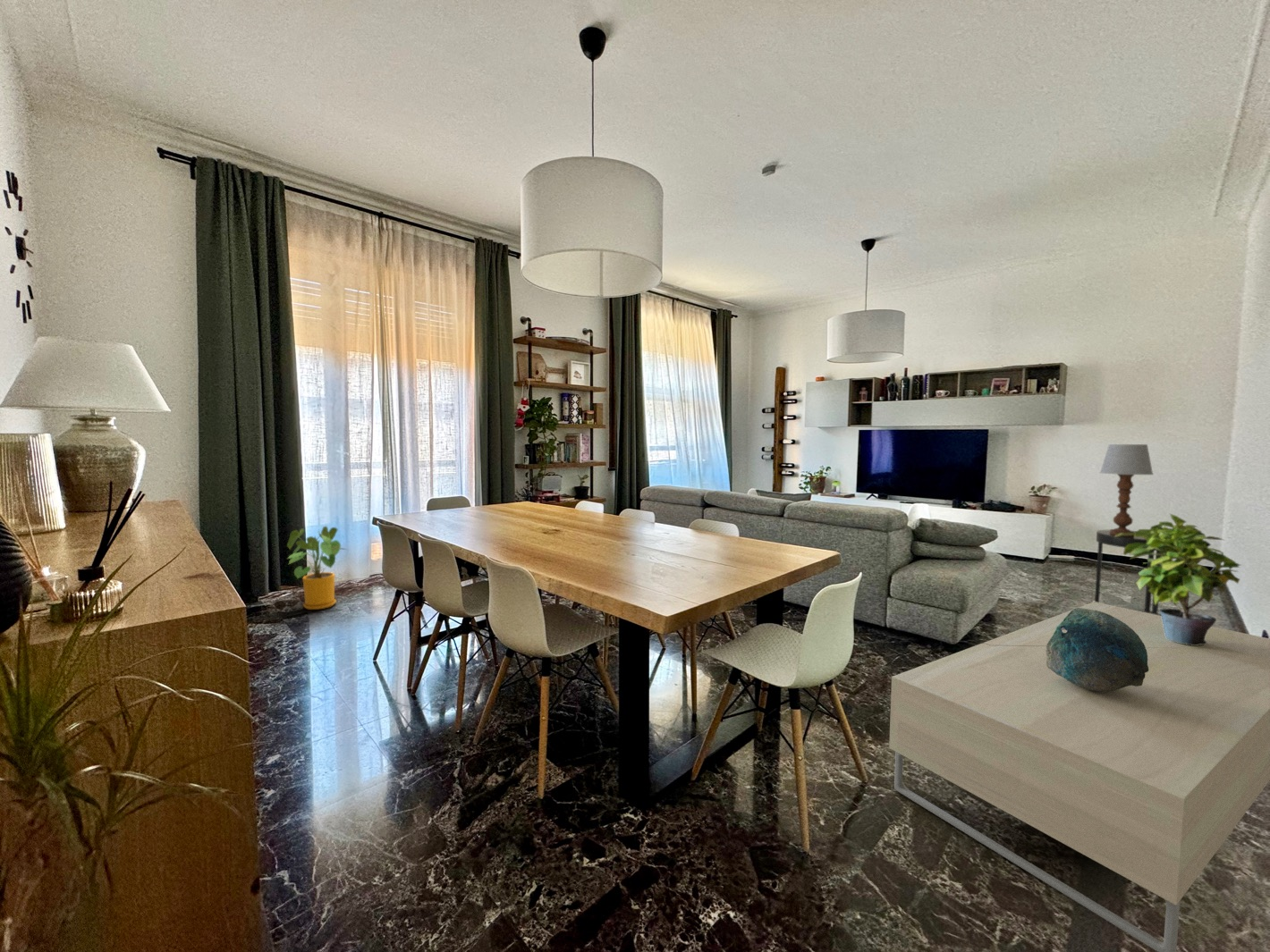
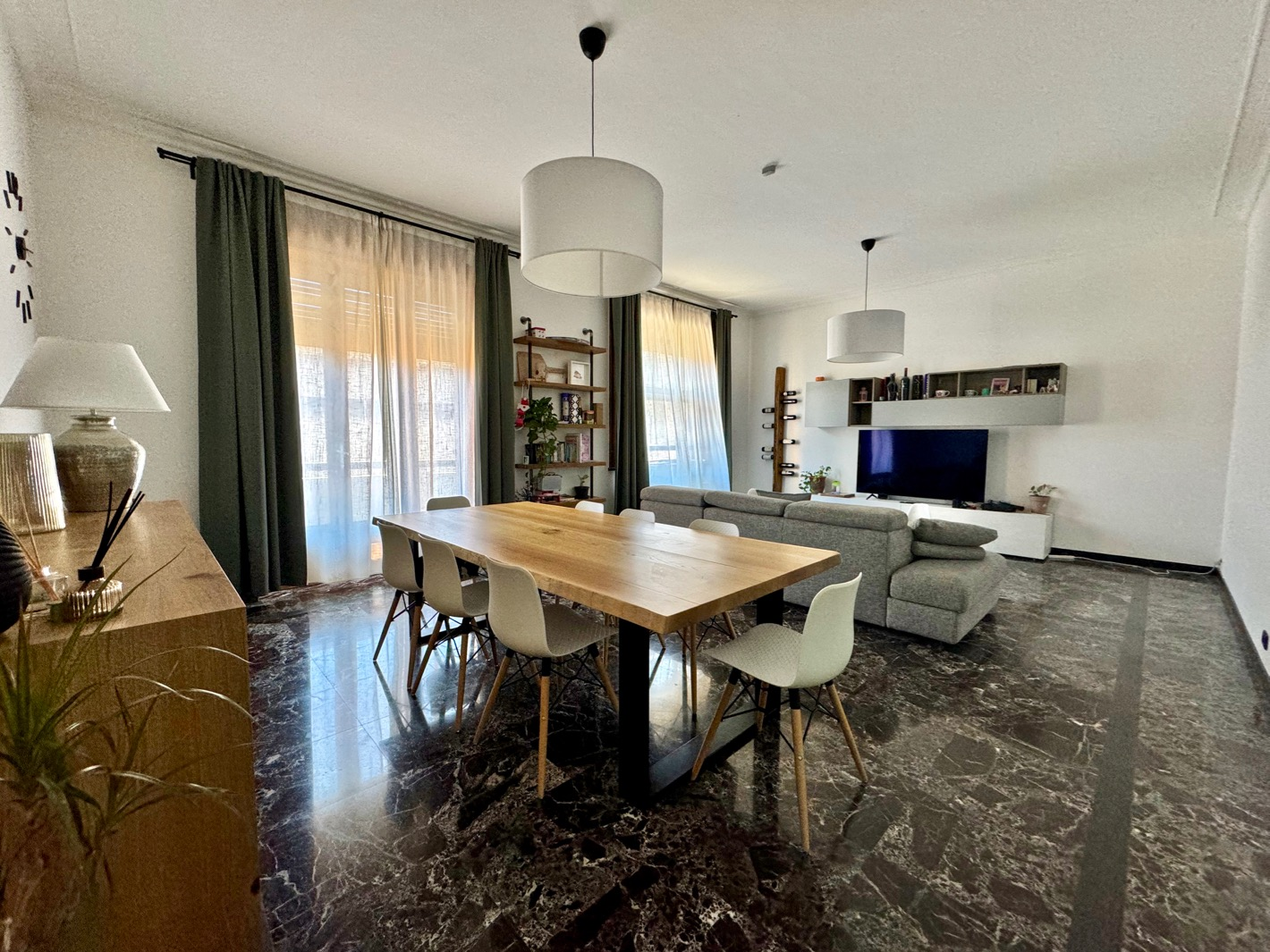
- decorative bowl (1092, 649)
- side table (1146, 586)
- house plant (315, 568)
- table lamp (1124, 489)
- coffee table (1111, 714)
- potted plant (1181, 576)
